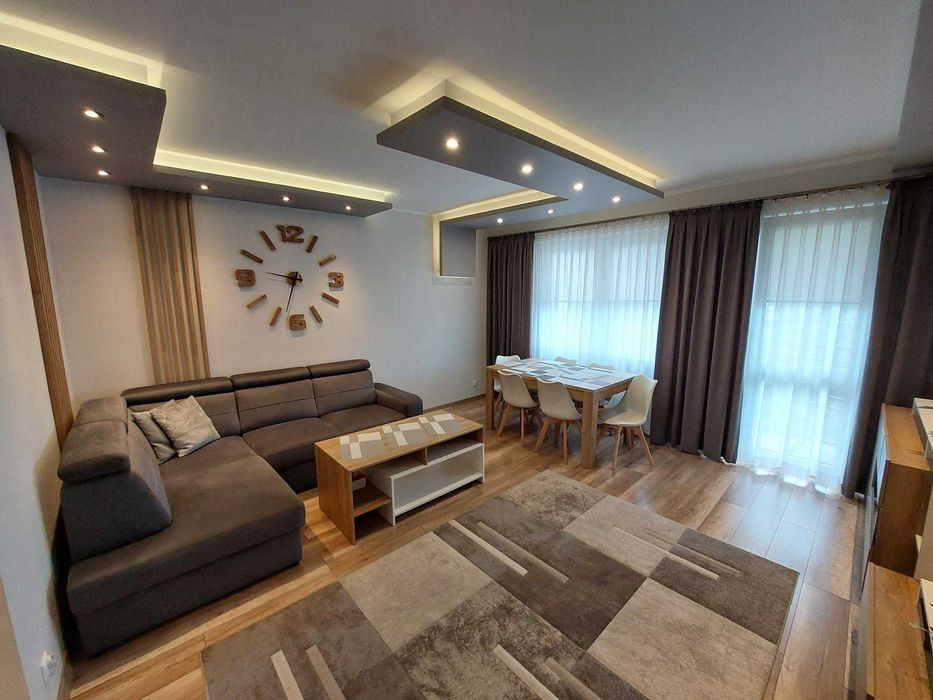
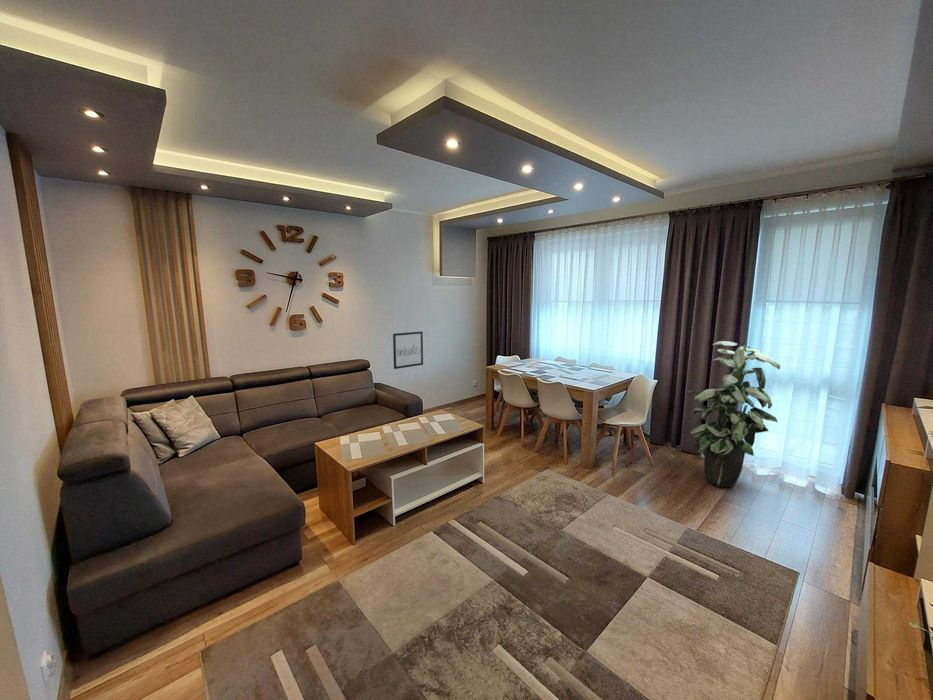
+ indoor plant (727, 413)
+ wall art (408, 349)
